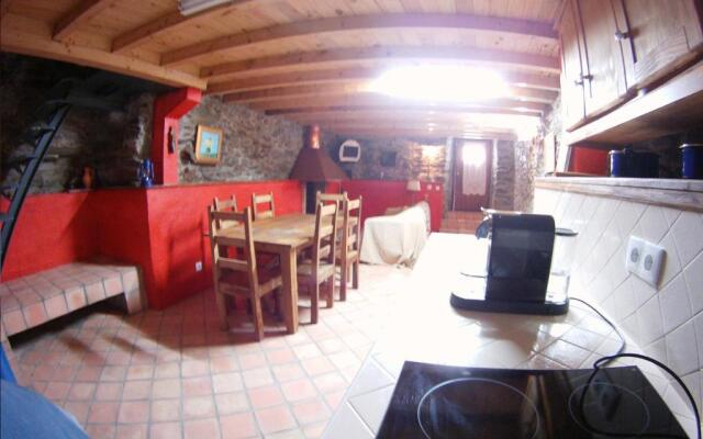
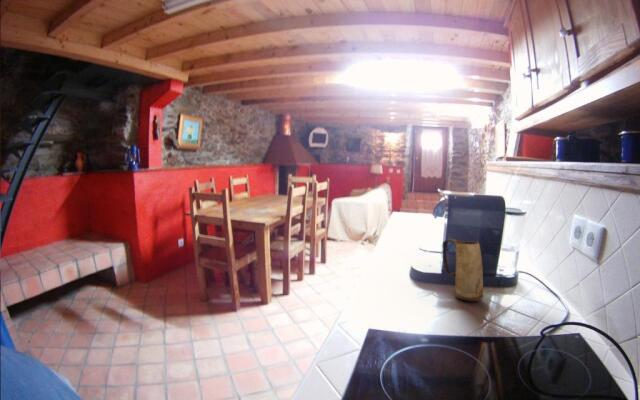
+ mug (463, 268)
